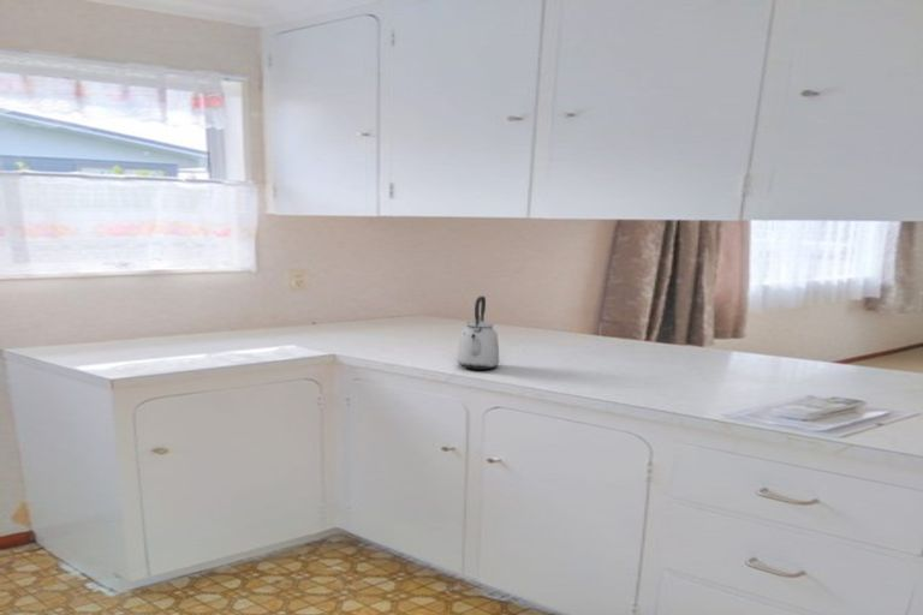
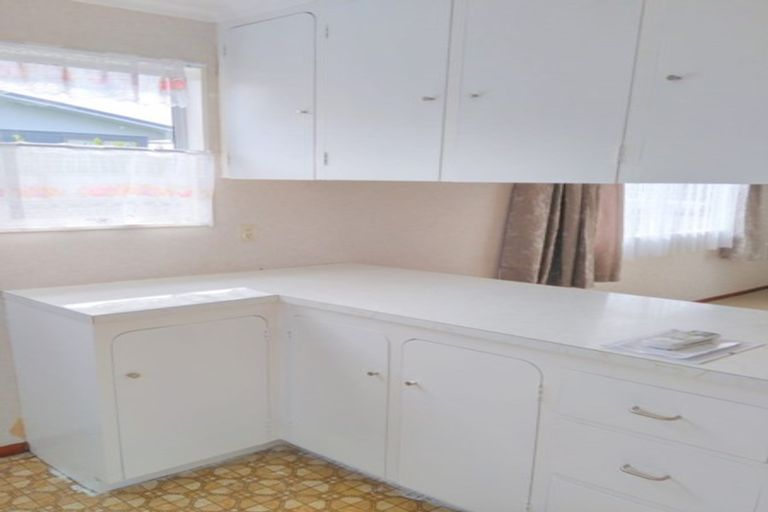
- kettle (477, 333)
